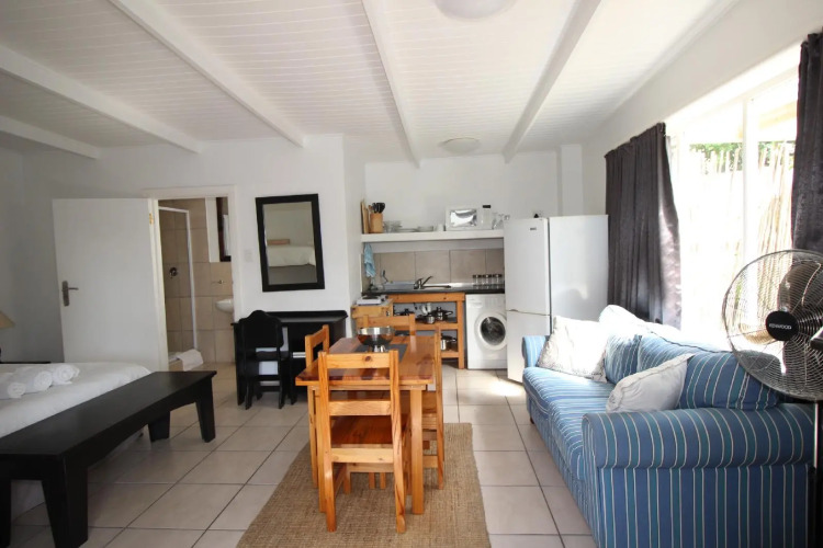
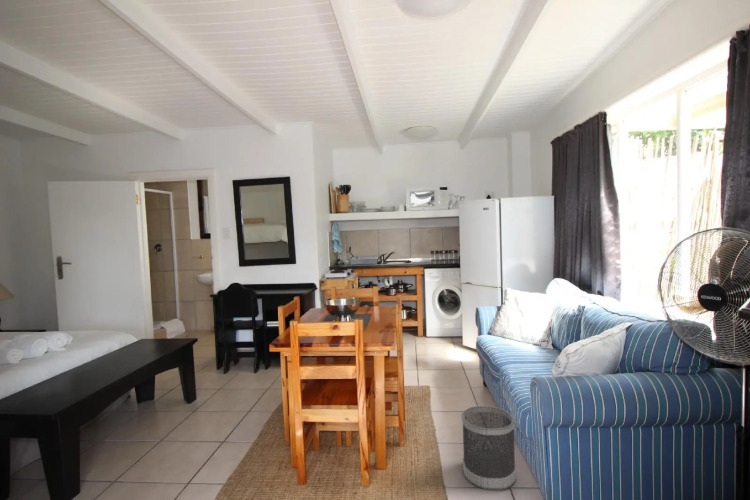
+ wastebasket (488, 445)
